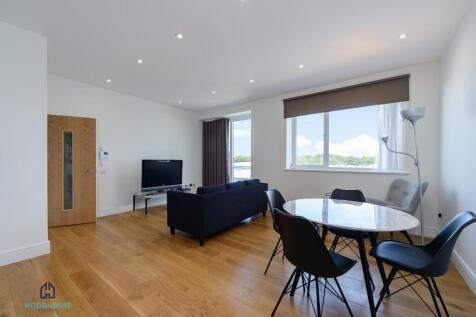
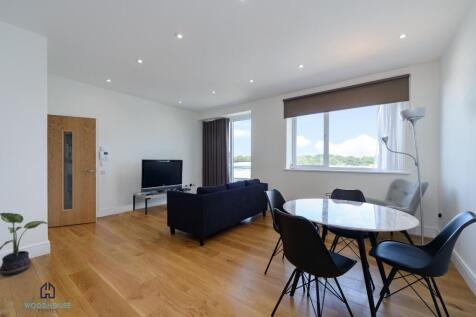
+ potted plant (19, 240)
